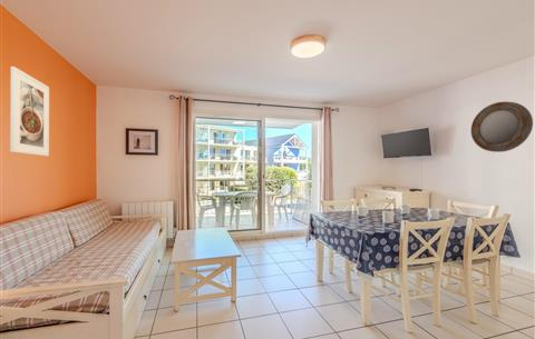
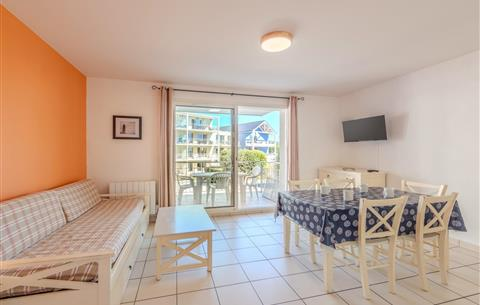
- home mirror (498, 127)
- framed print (31, 116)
